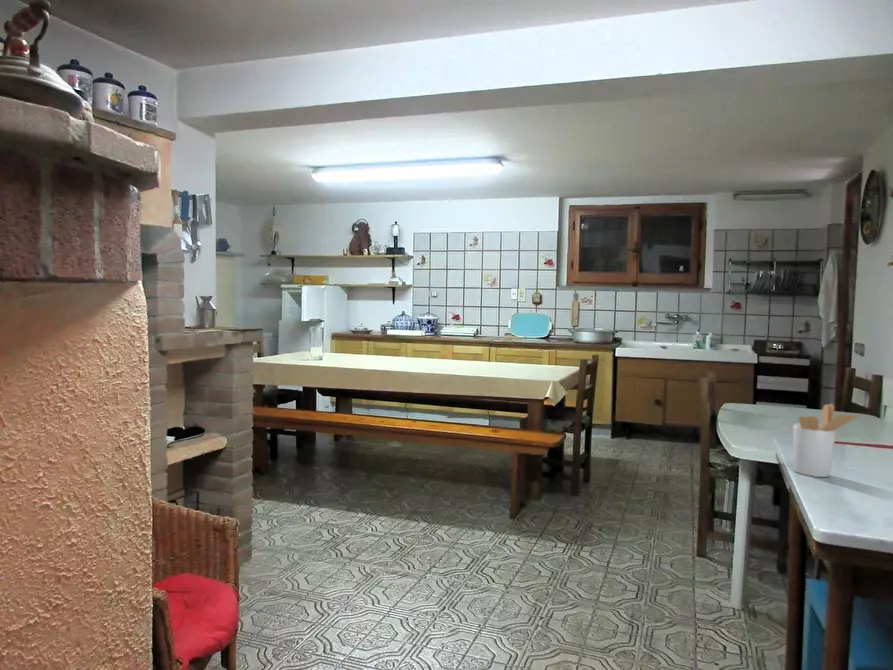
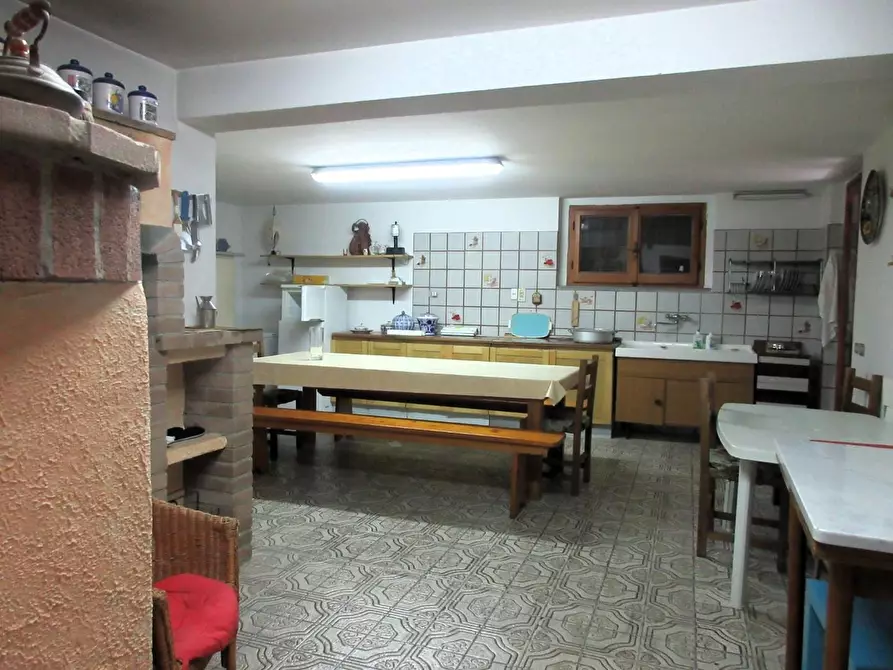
- utensil holder (823, 440)
